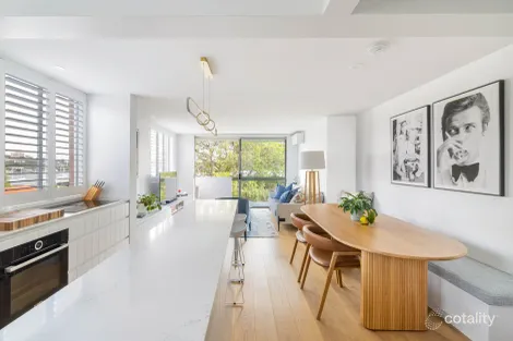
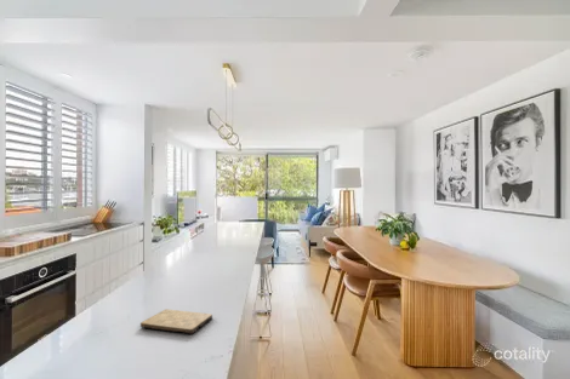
+ cutting board (177, 320)
